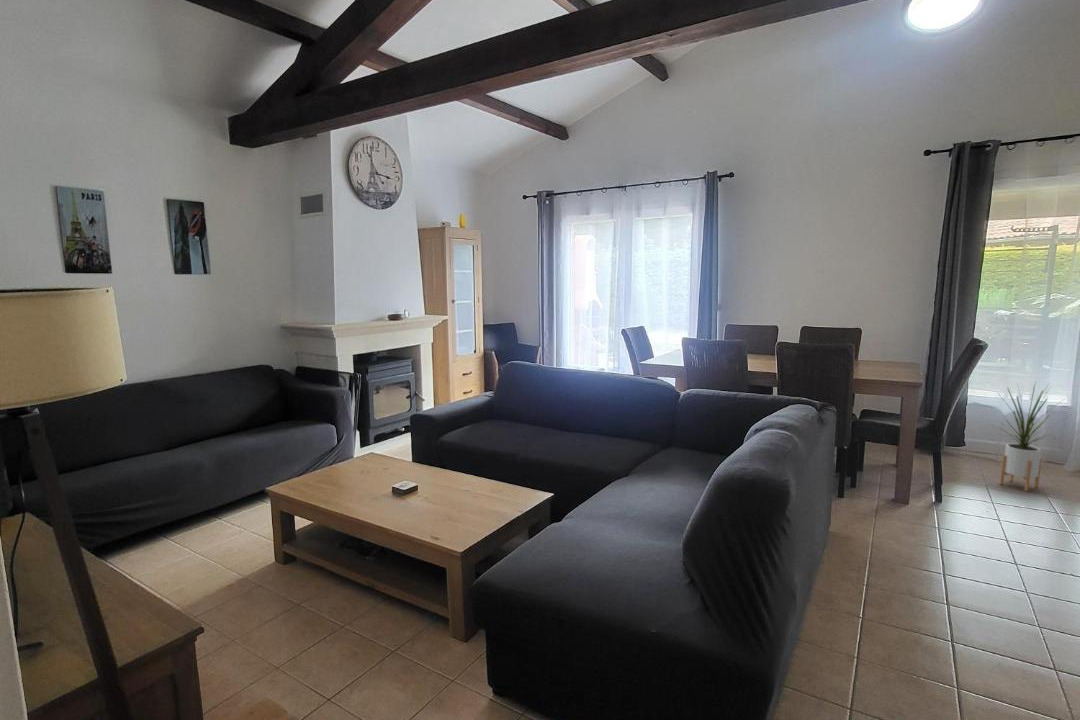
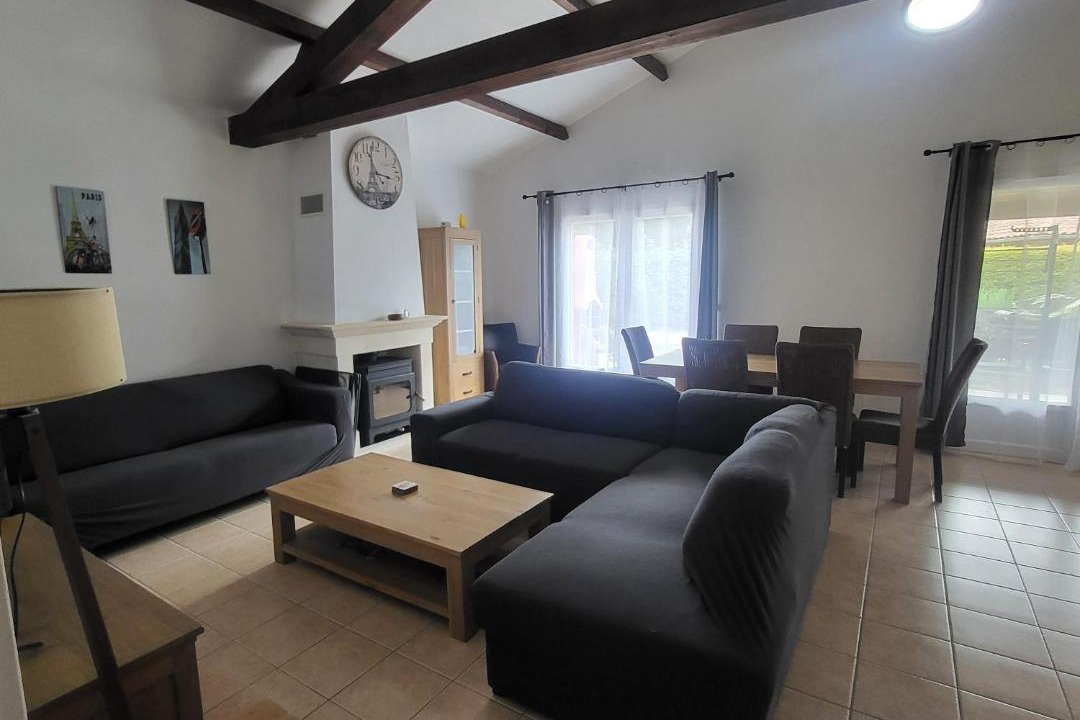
- house plant (1022, 434)
